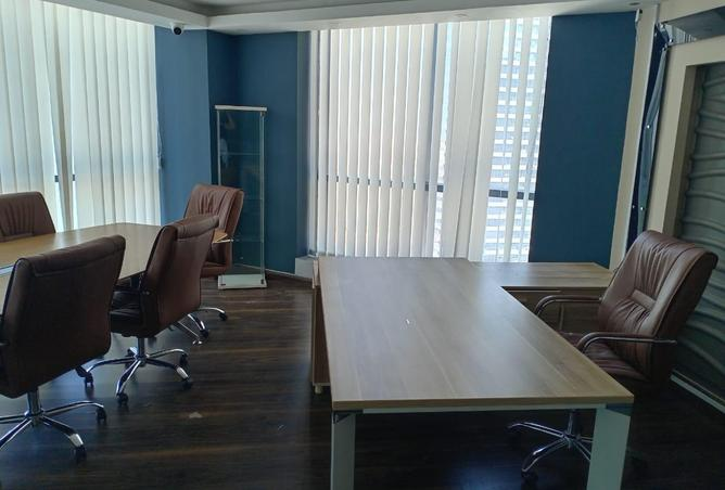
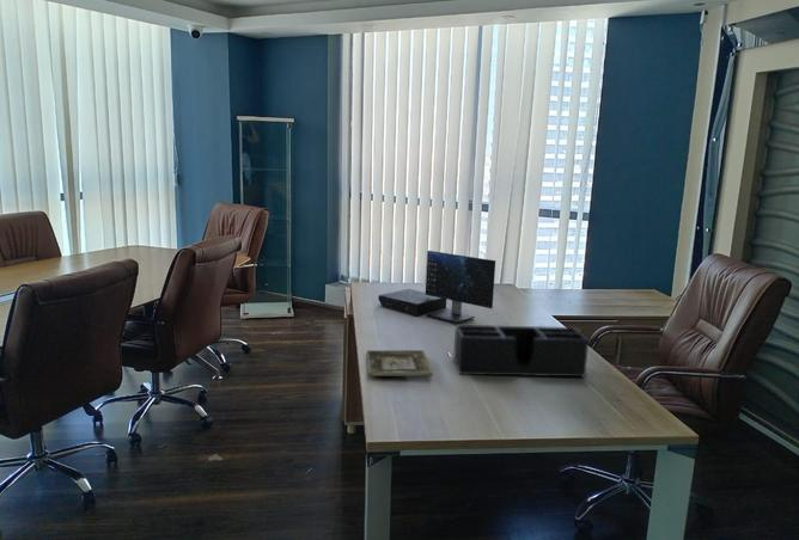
+ picture frame (397, 362)
+ computer monitor (438, 283)
+ desk organizer (518, 350)
